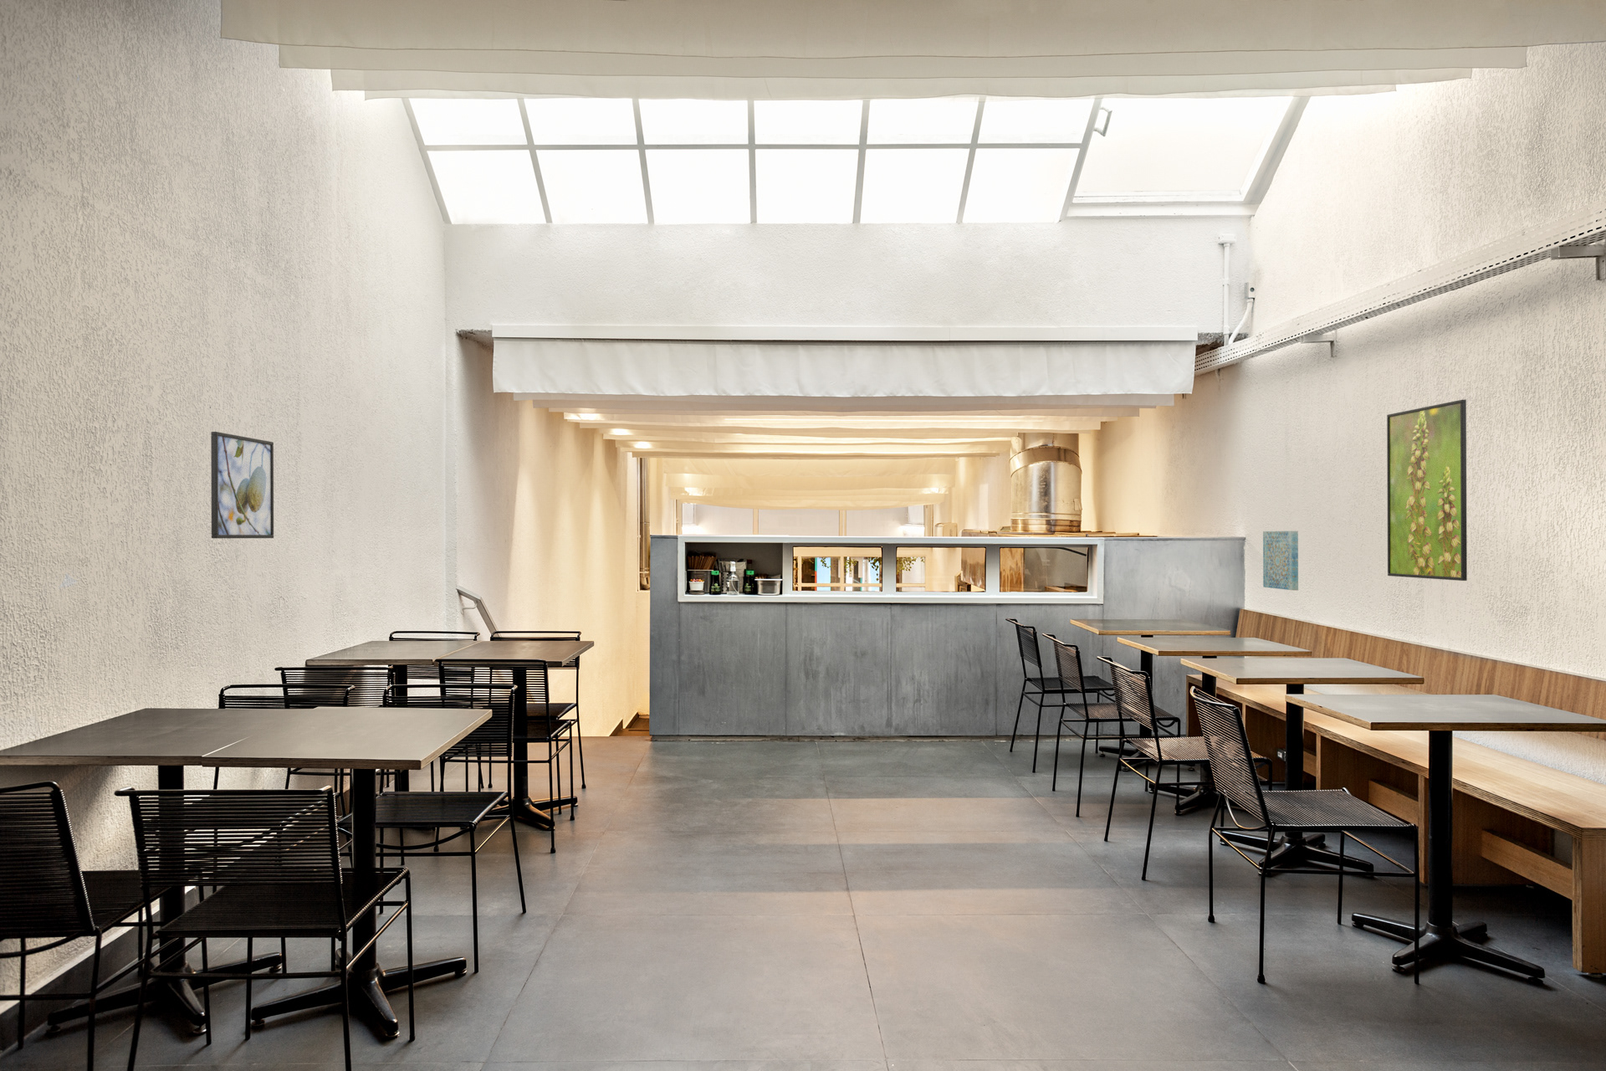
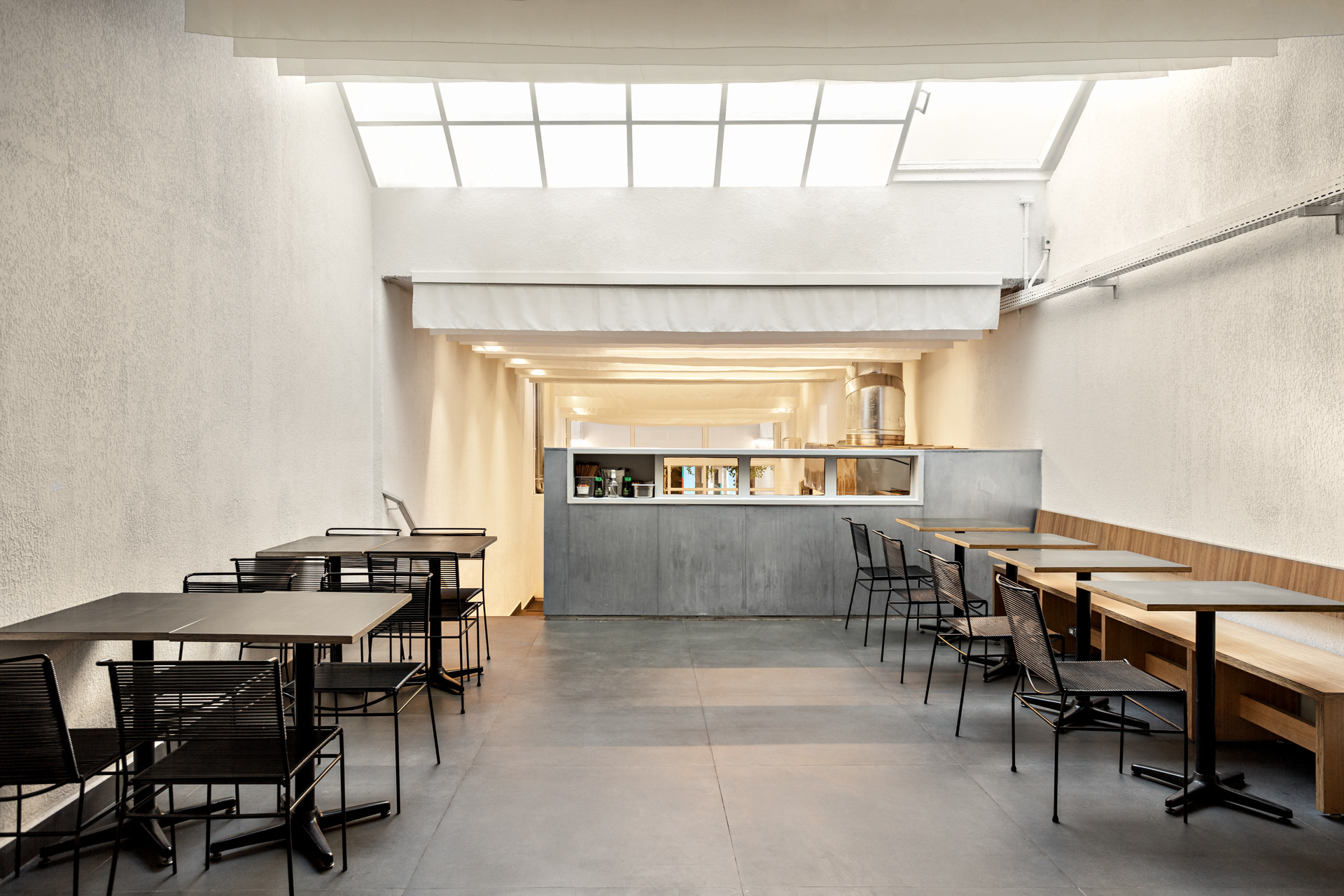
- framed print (1424, 492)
- wall art (1280, 559)
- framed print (244, 486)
